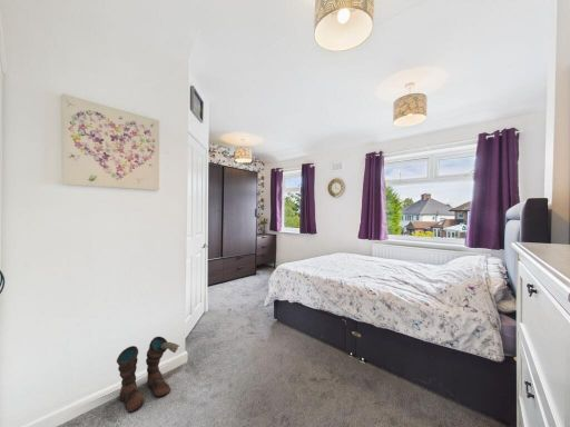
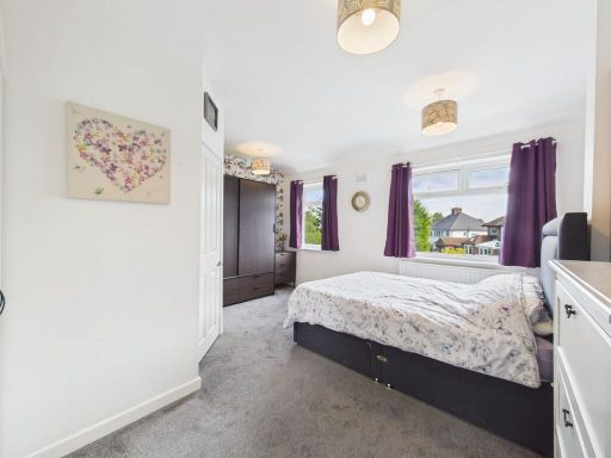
- boots (150, 366)
